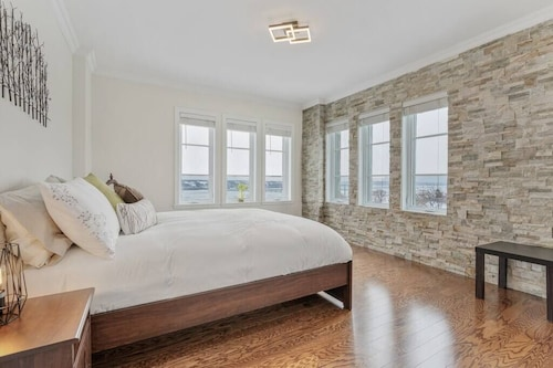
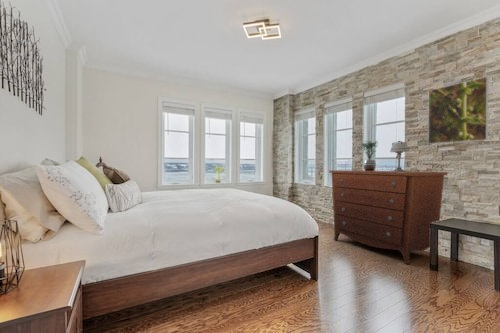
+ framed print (455, 113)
+ potted plant (368, 155)
+ table lamp (399, 155)
+ dresser (381, 209)
